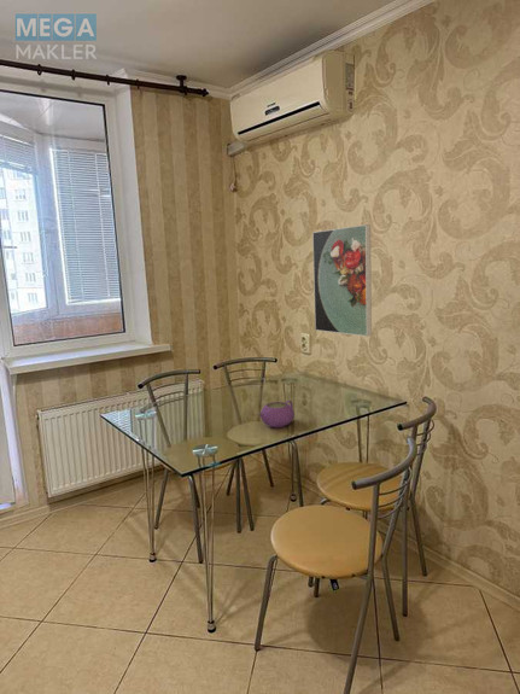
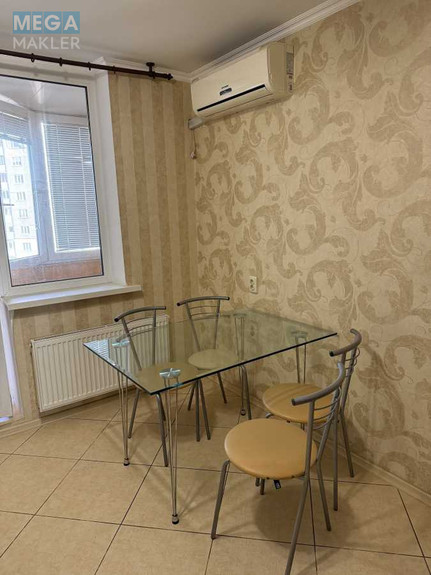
- teapot (276, 415)
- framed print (340, 281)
